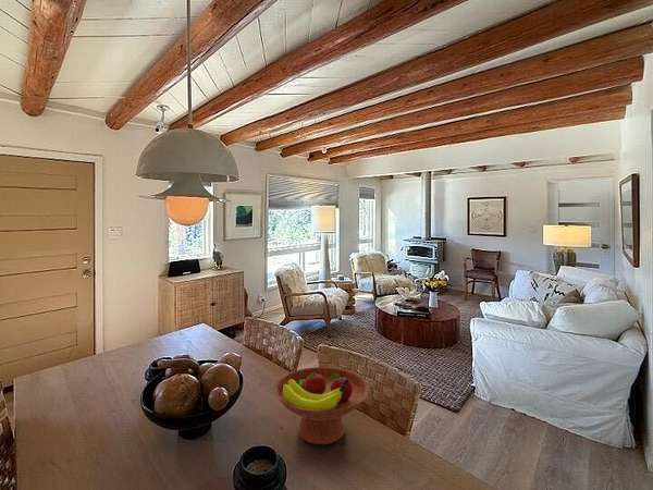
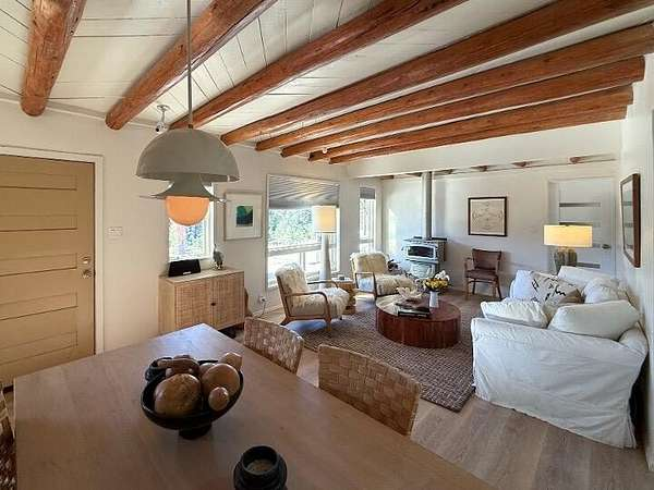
- fruit bowl (321, 399)
